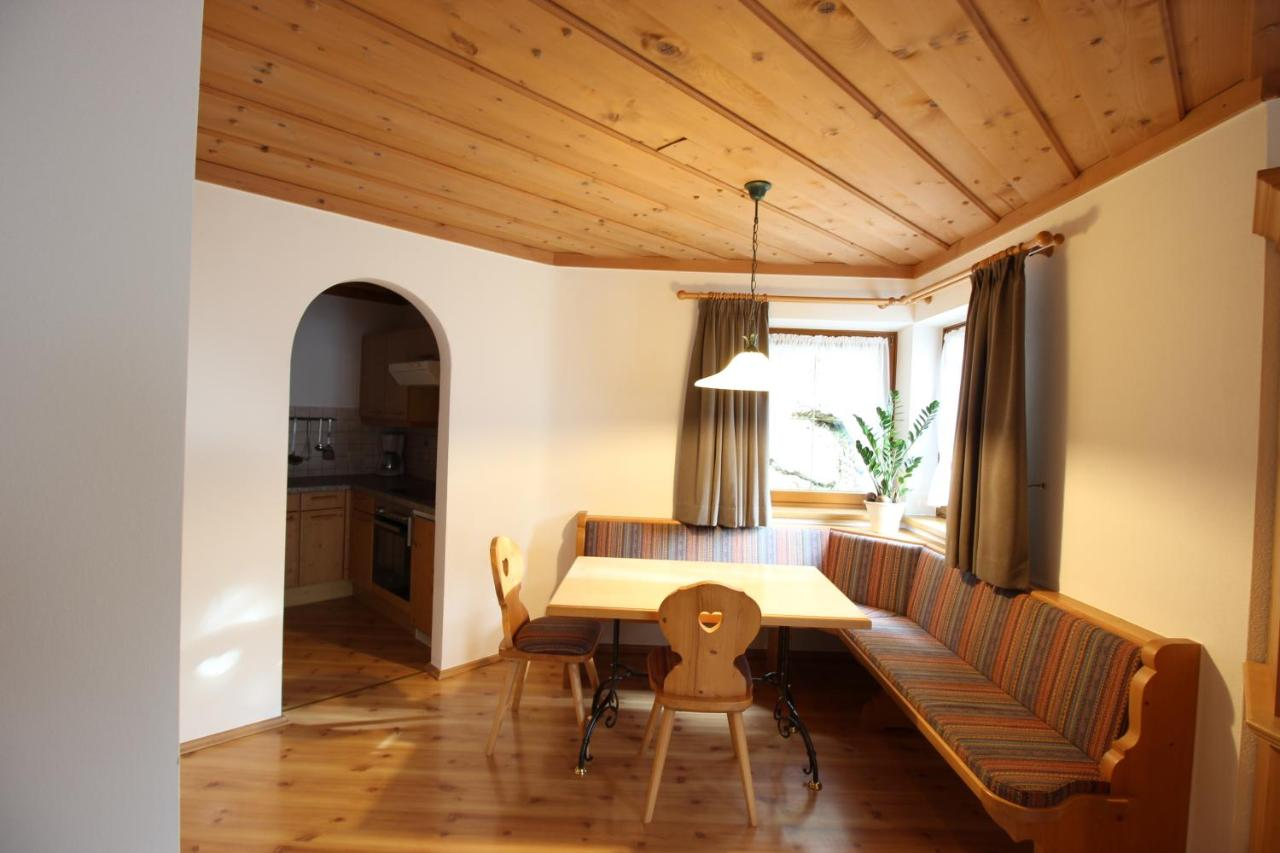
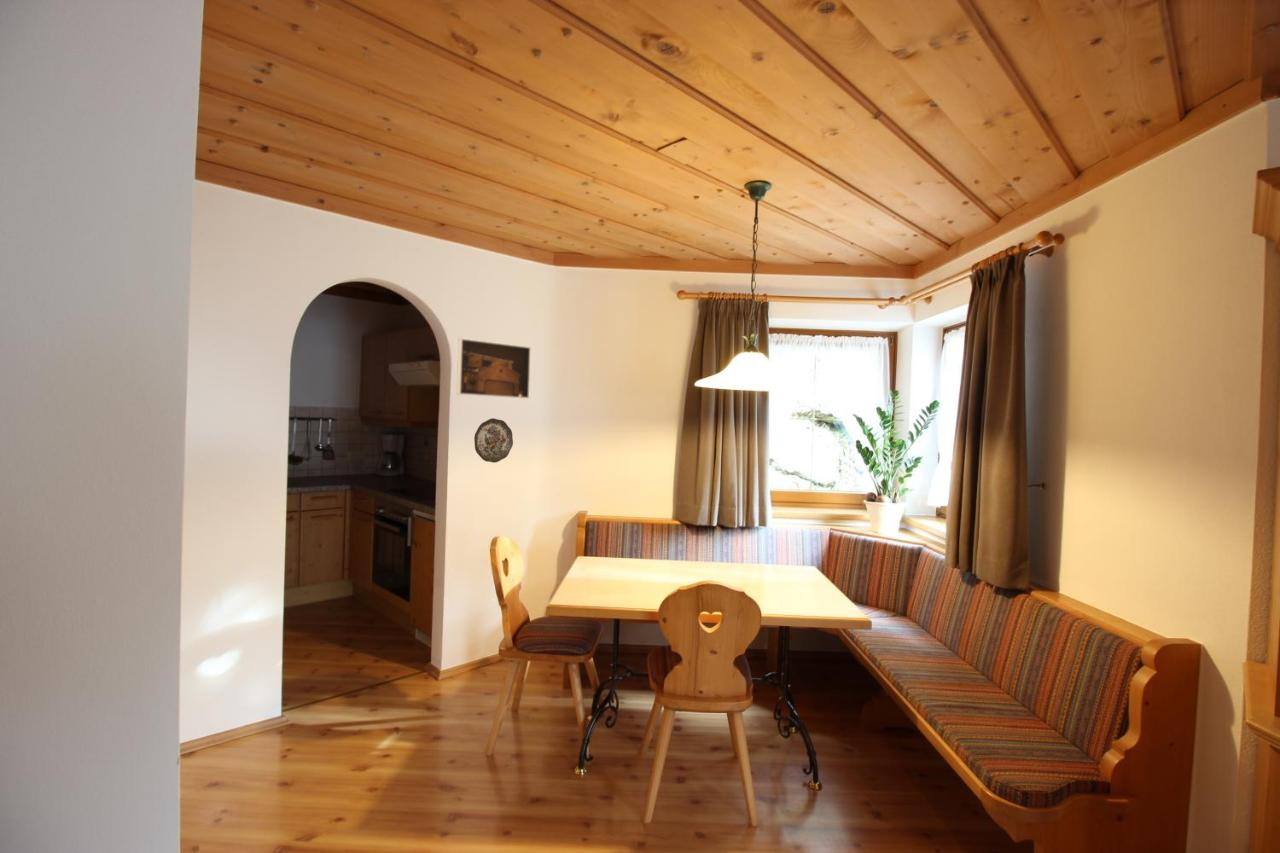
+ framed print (495, 369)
+ decorative plate (493, 440)
